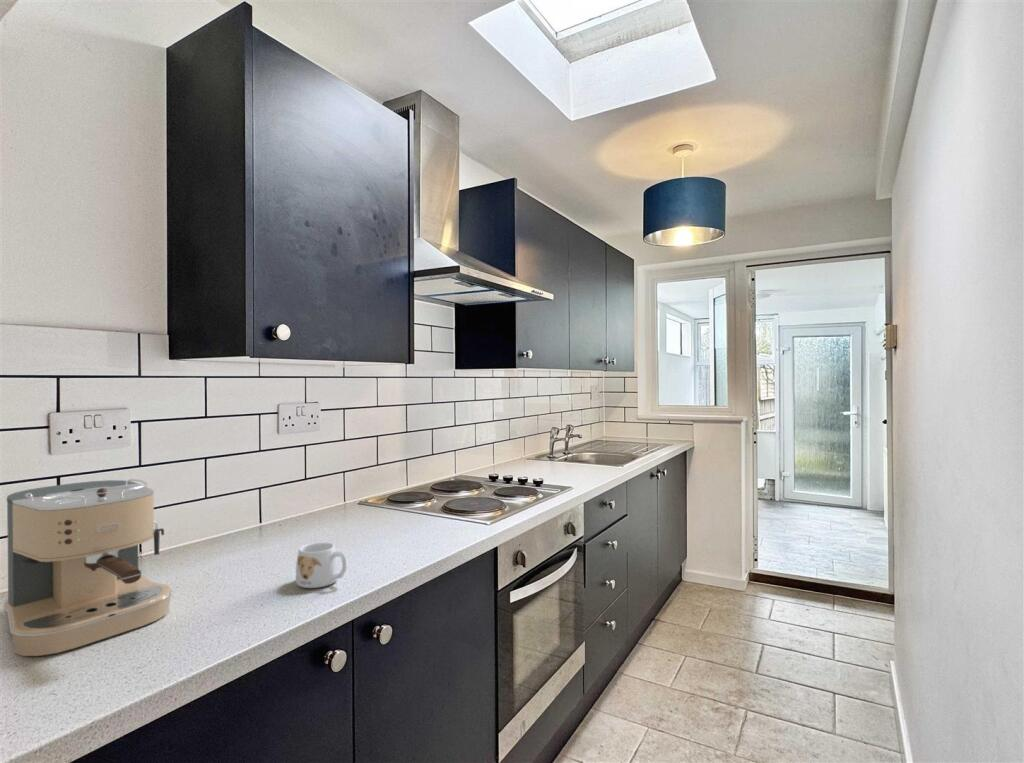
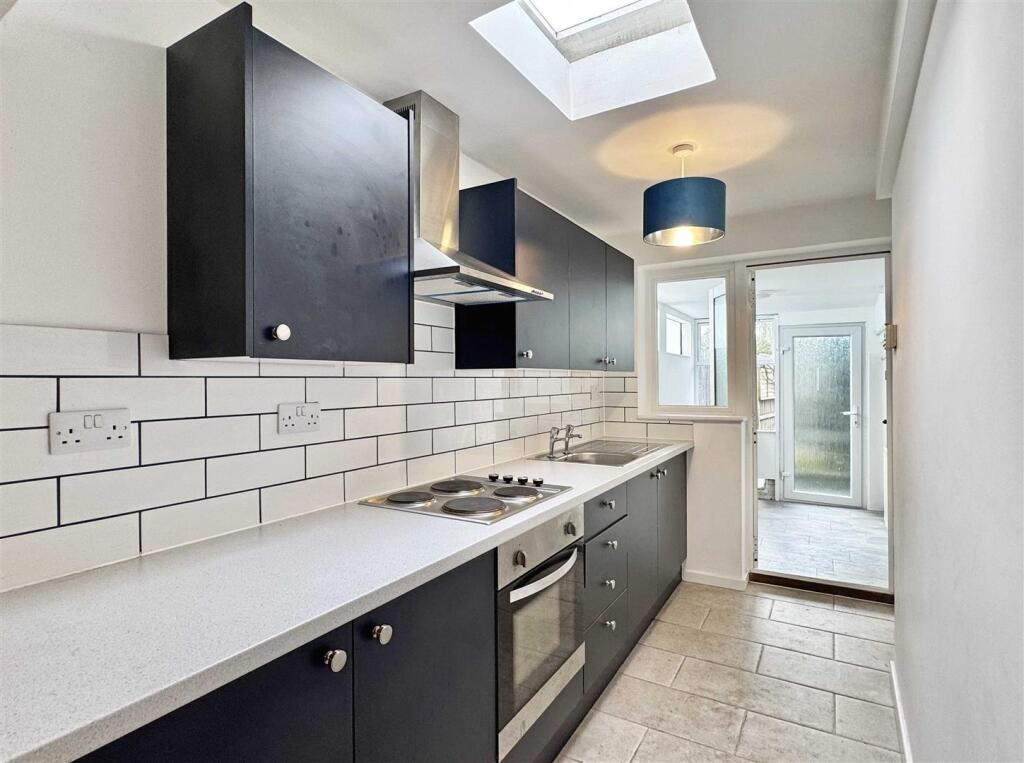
- coffee maker (91, 554)
- mug (323, 565)
